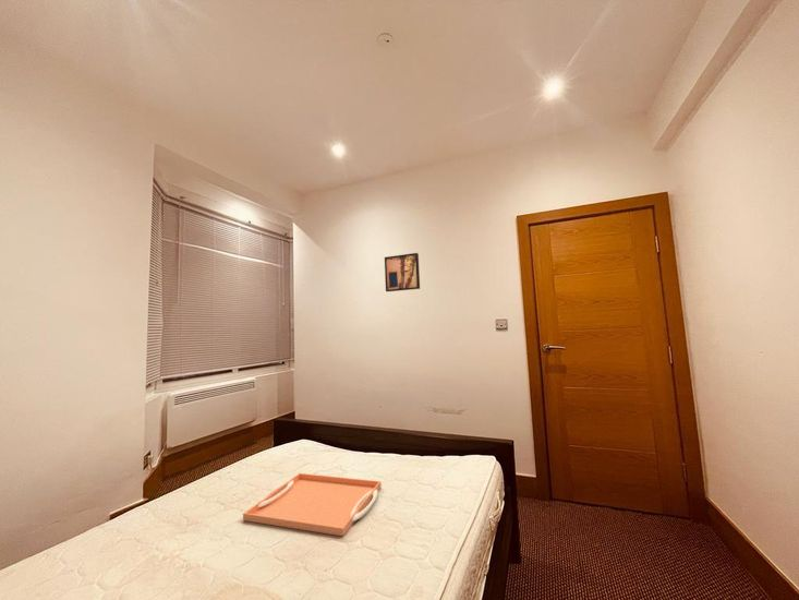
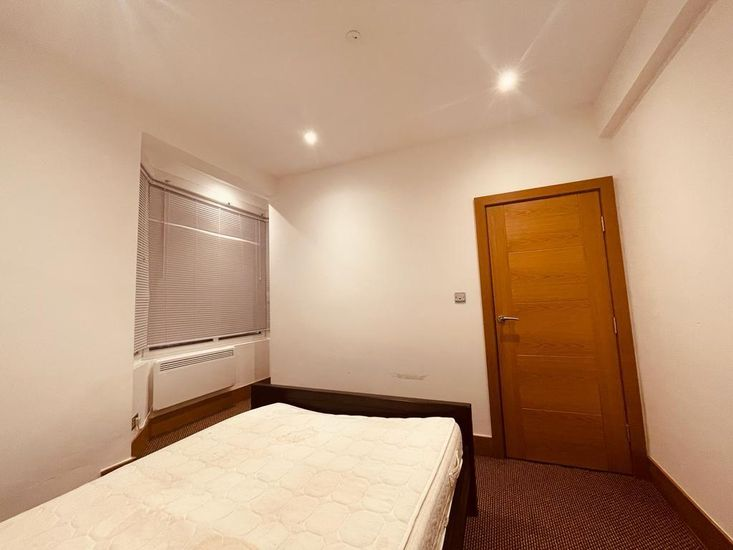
- wall art (401, 273)
- serving tray (317, 499)
